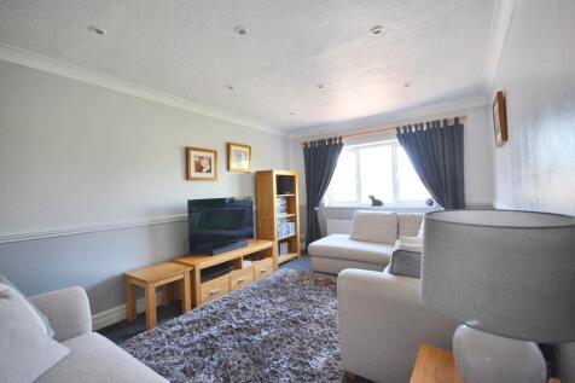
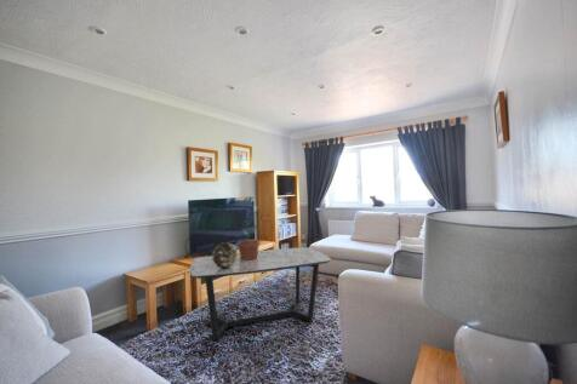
+ potted plant (247, 240)
+ decorative orb (224, 254)
+ coffee table (261, 271)
